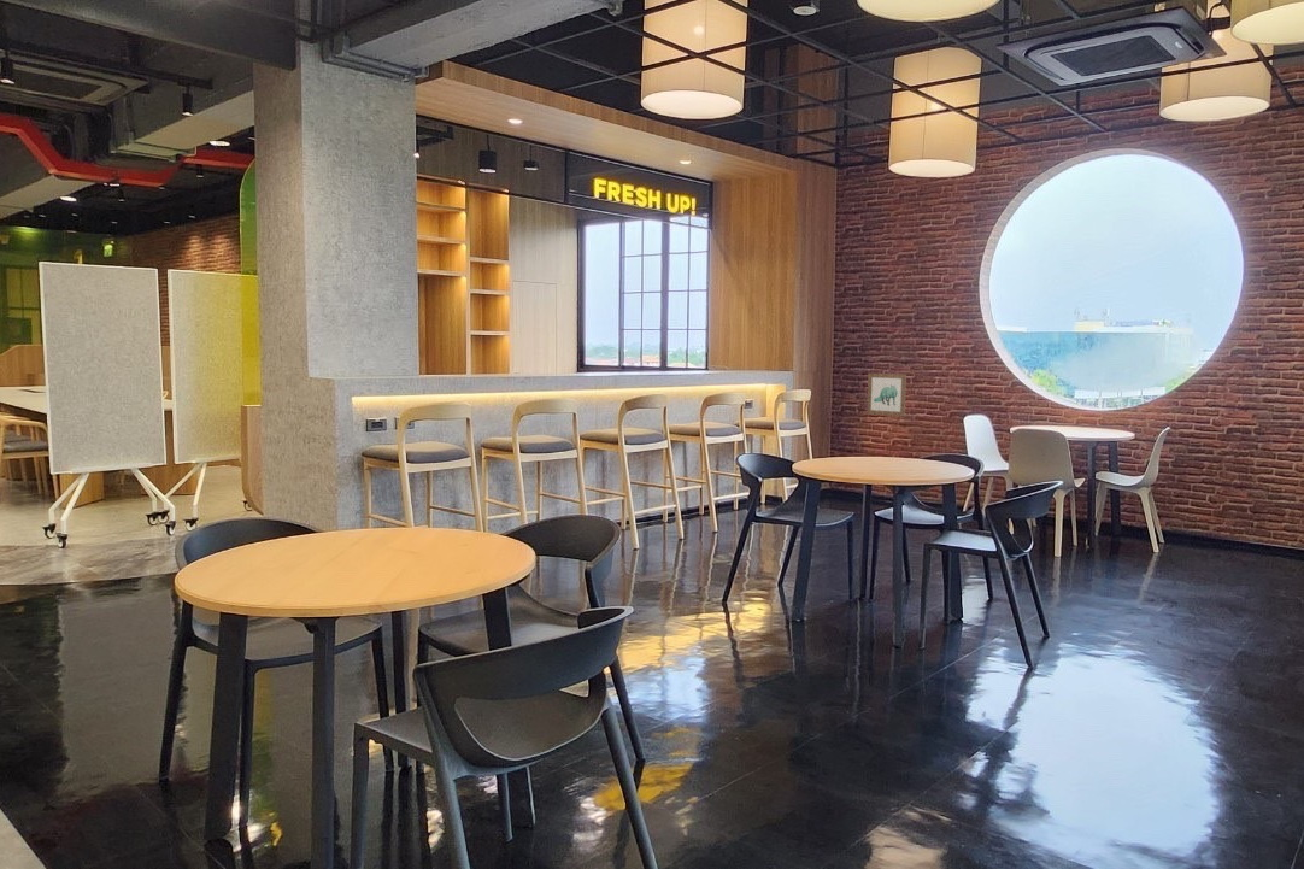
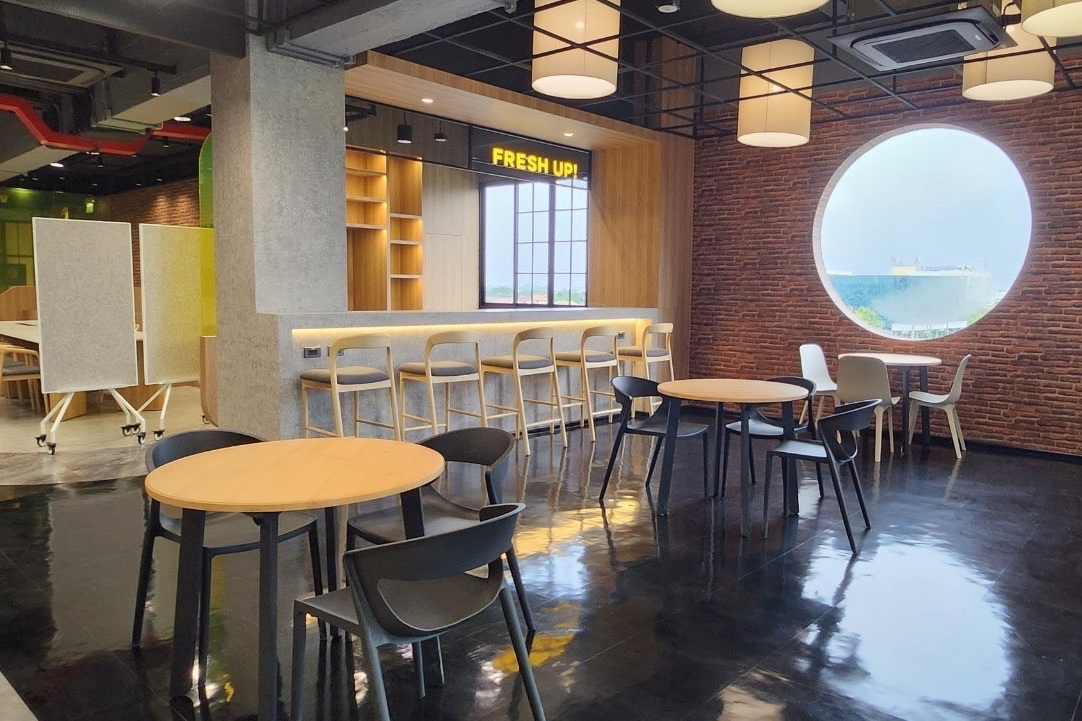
- wall art (886, 394)
